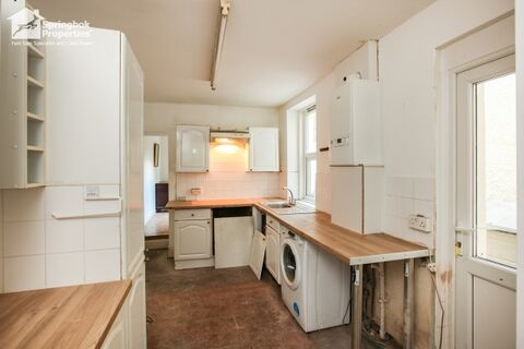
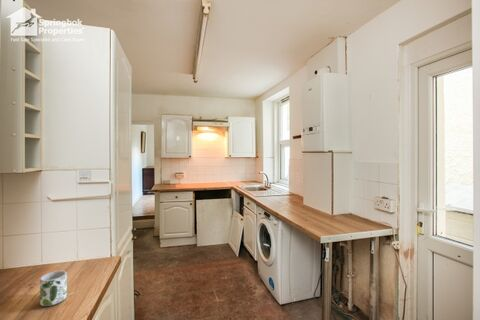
+ mug (52, 285)
